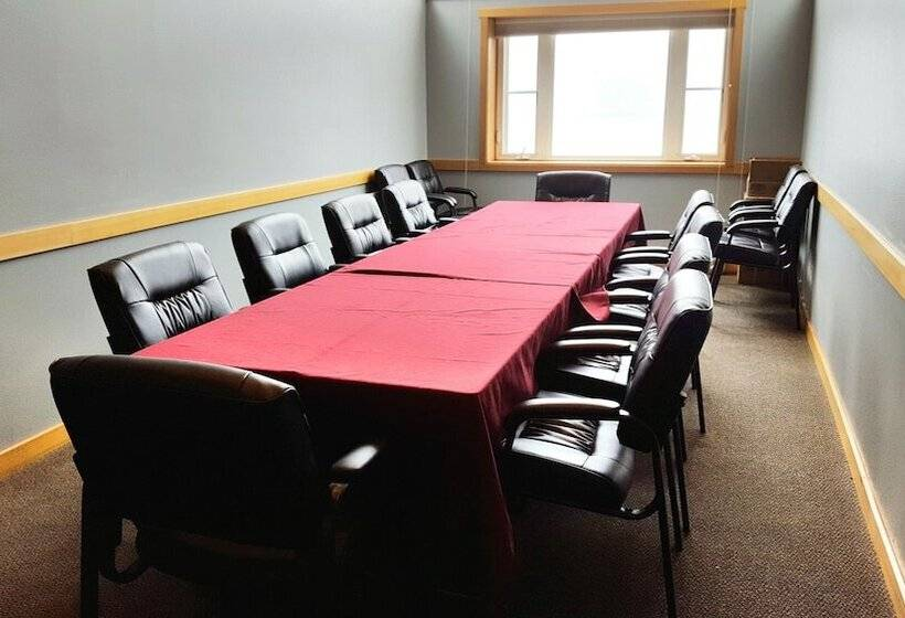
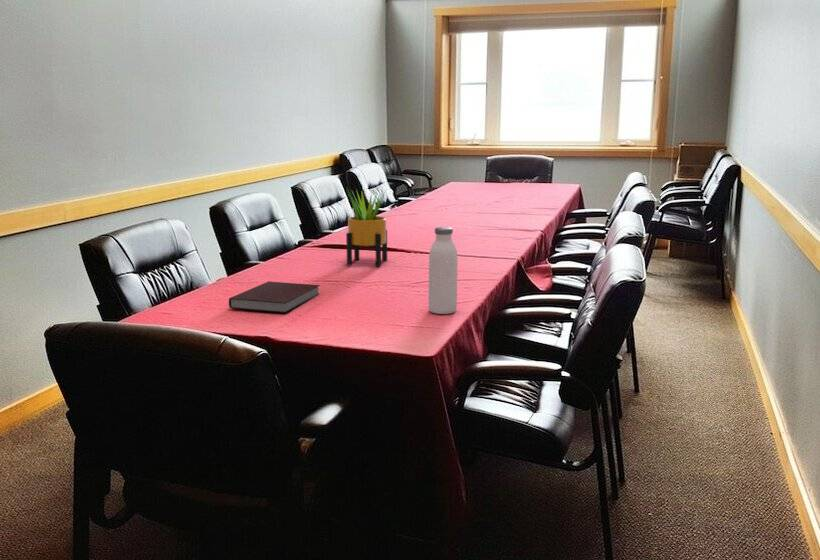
+ potted plant (367, 224)
+ notebook (276, 296)
+ water bottle (443, 269)
